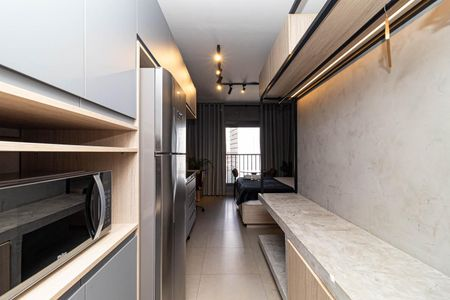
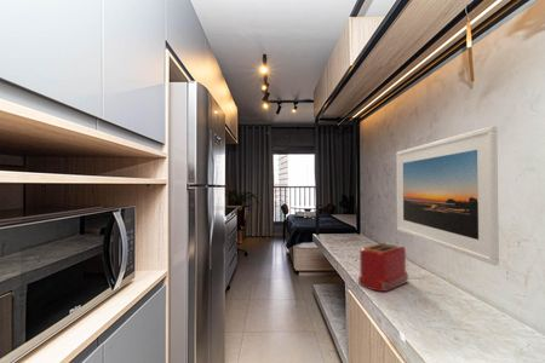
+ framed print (432, 192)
+ toaster (383, 264)
